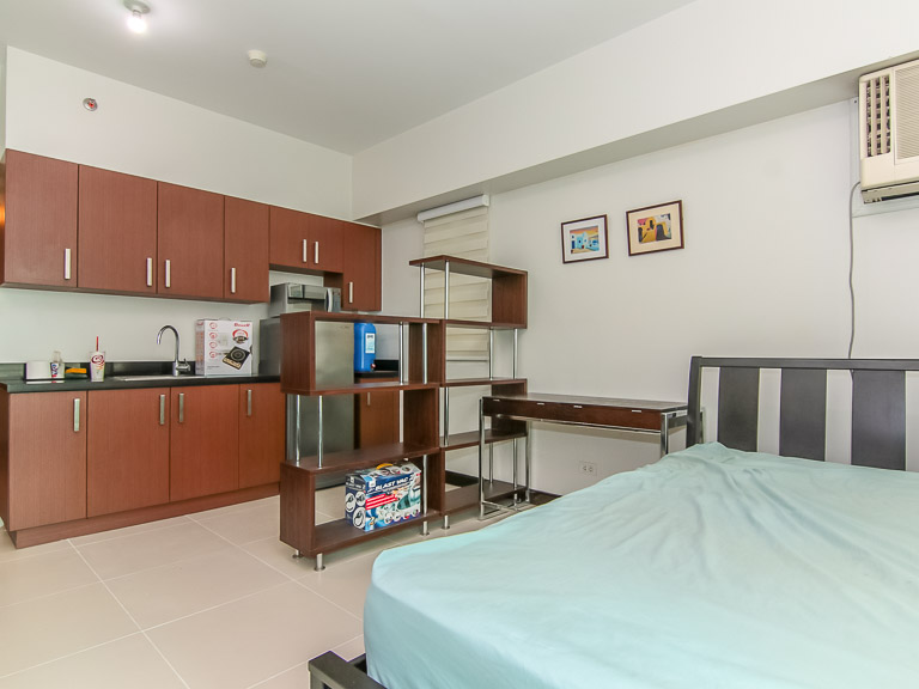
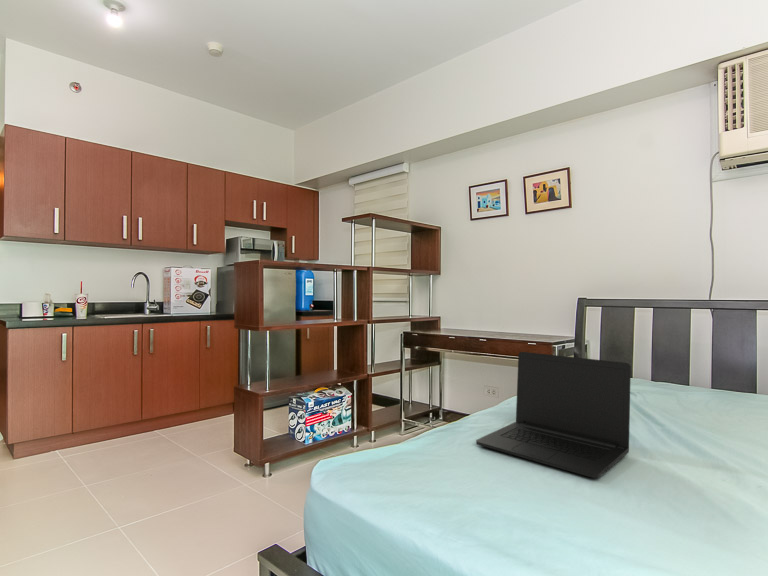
+ laptop (551, 405)
